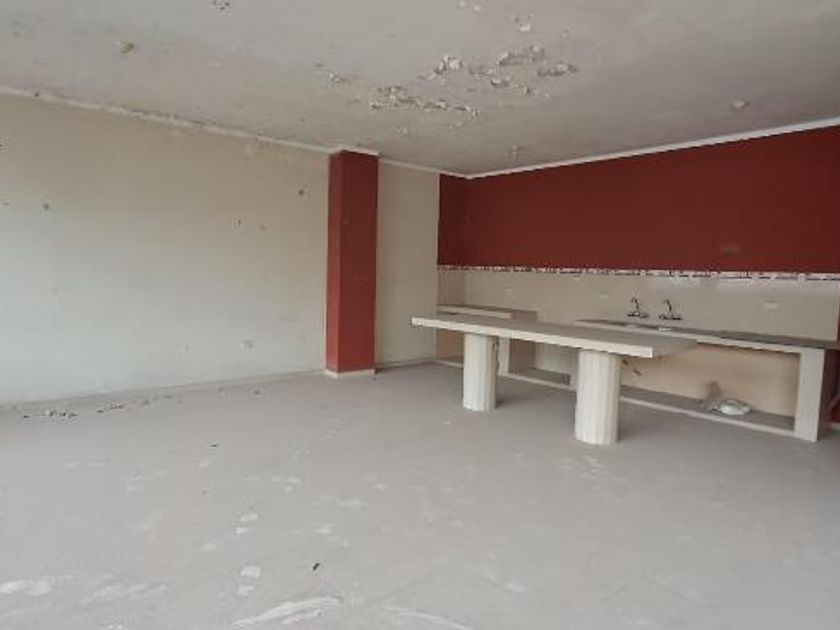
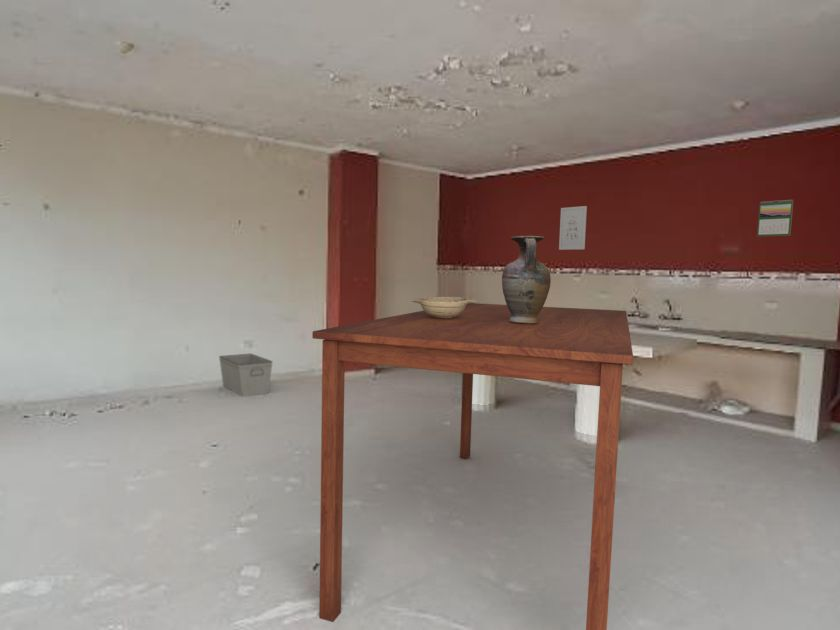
+ storage bin (245, 374)
+ vase (526, 279)
+ decorative bowl (443, 307)
+ calendar (774, 218)
+ dining table (471, 419)
+ wall art (572, 228)
